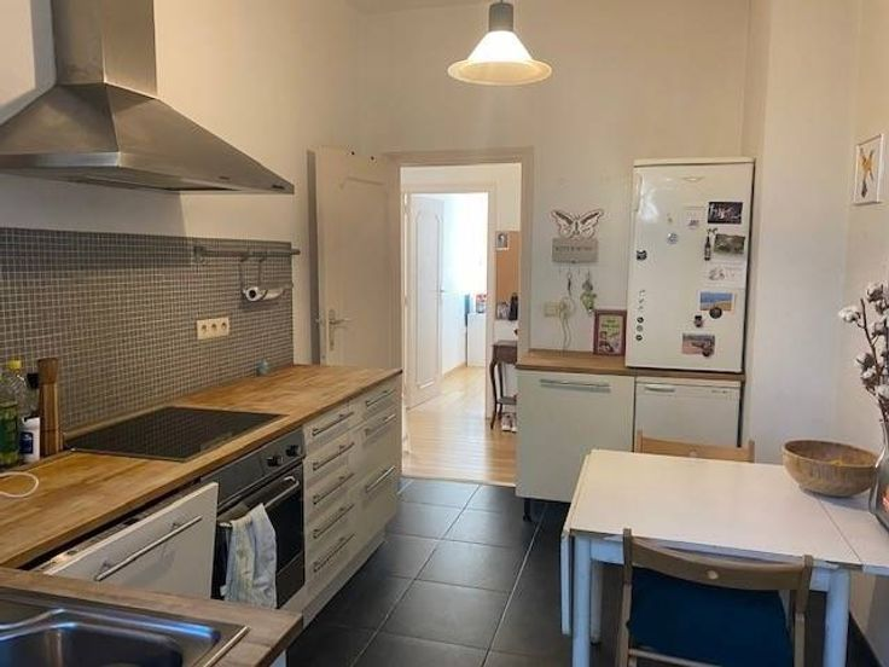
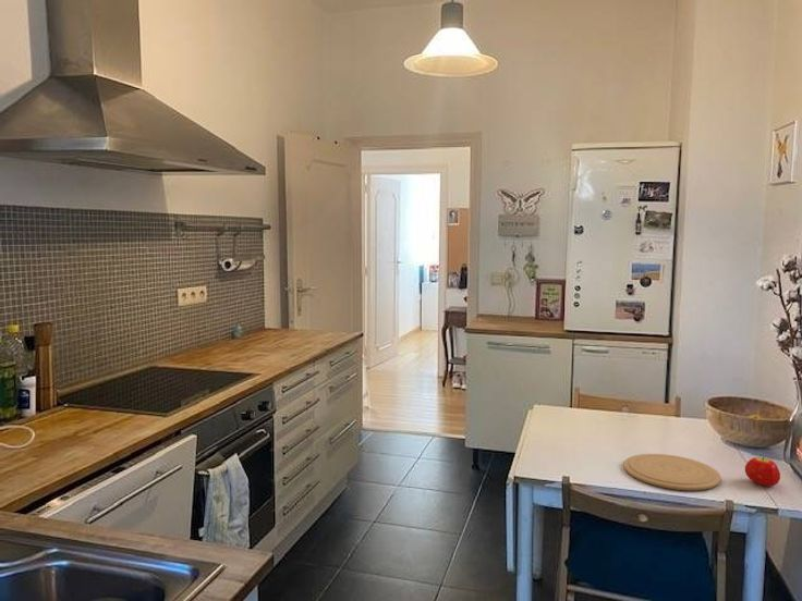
+ plate (670, 469)
+ fruit (763, 469)
